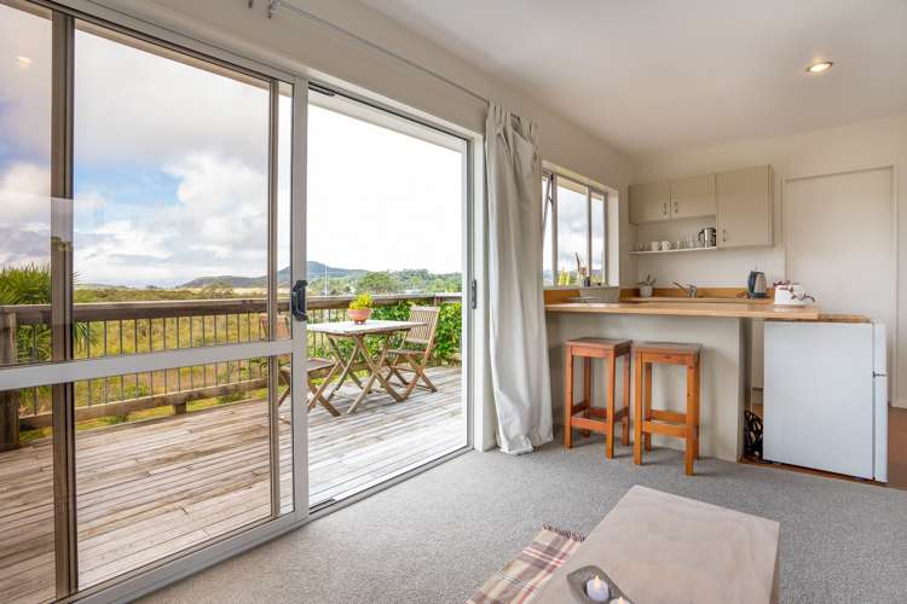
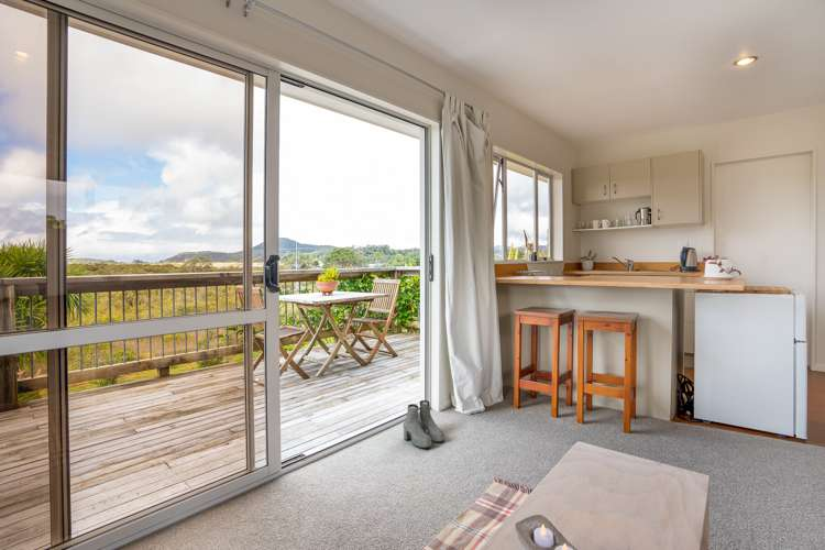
+ boots (424, 421)
